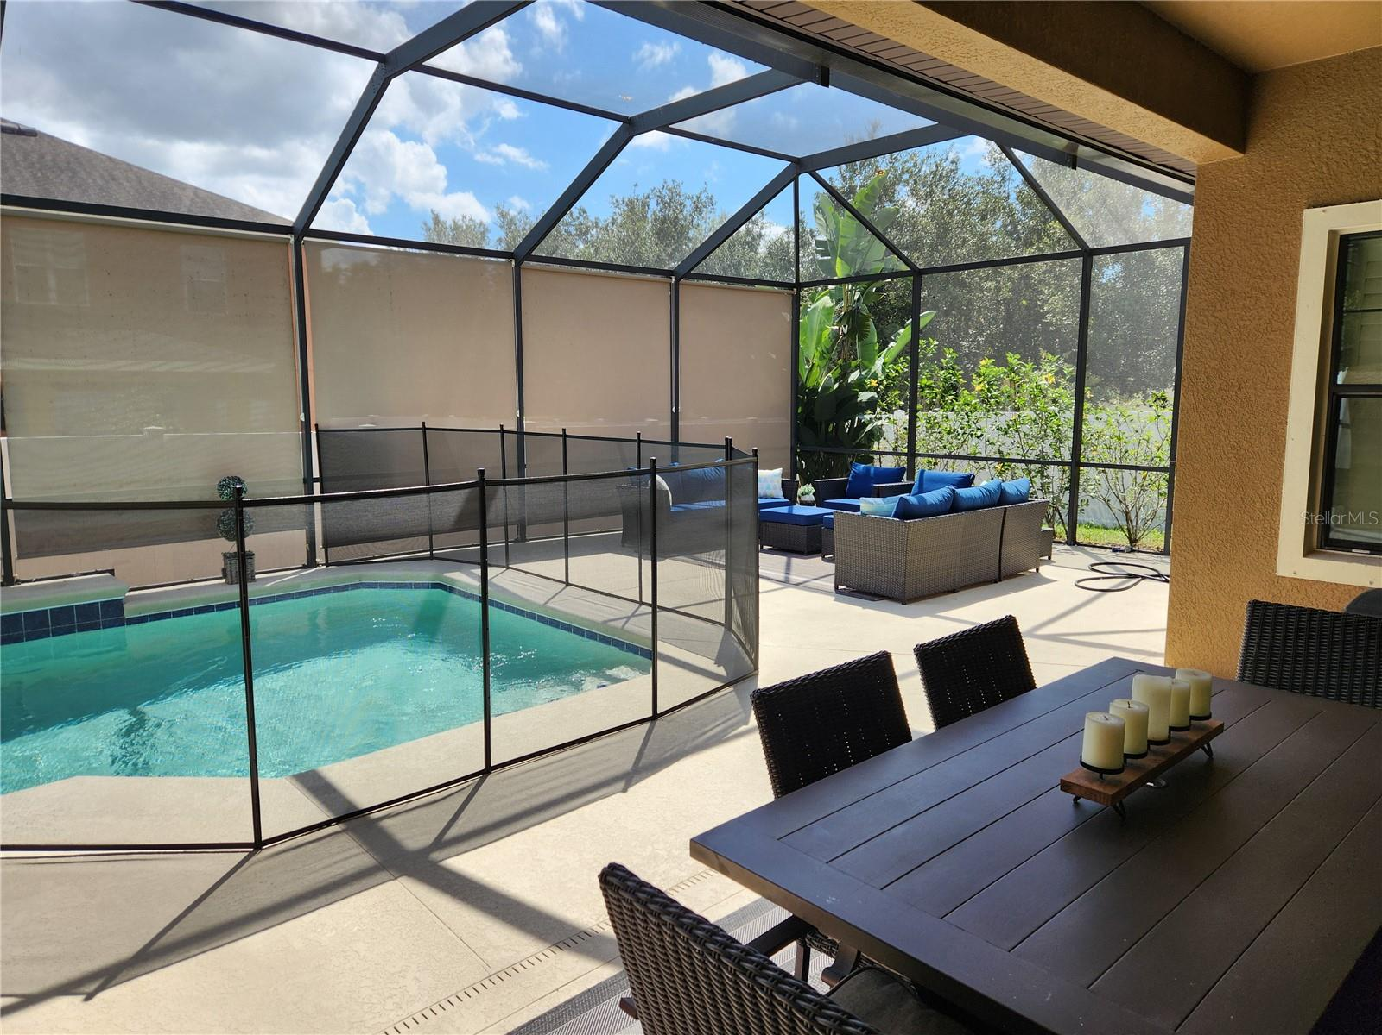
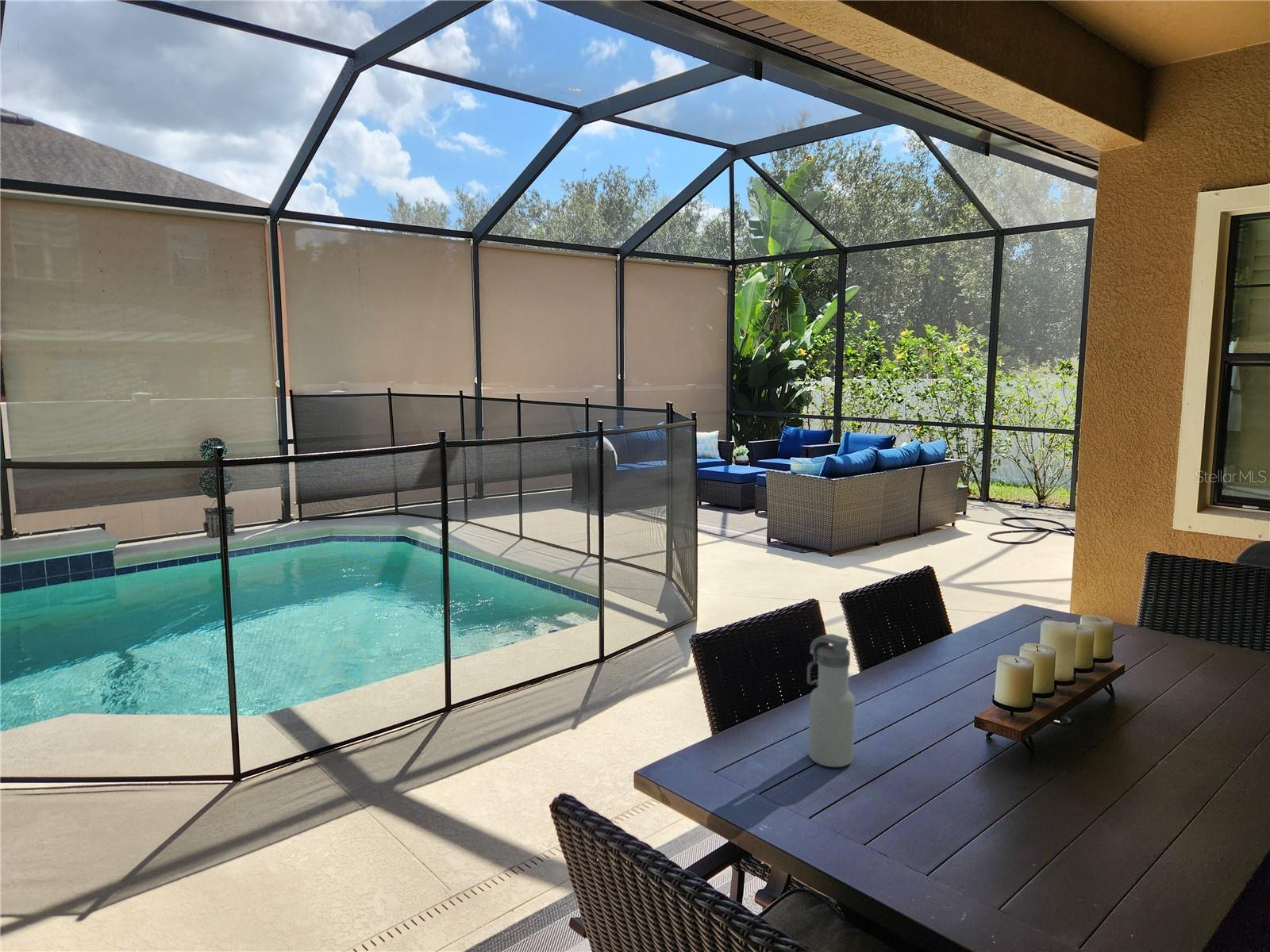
+ water bottle (831, 698)
